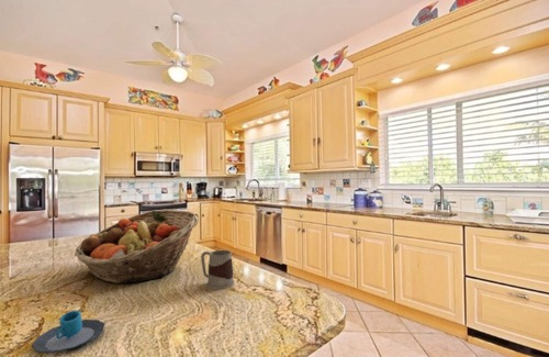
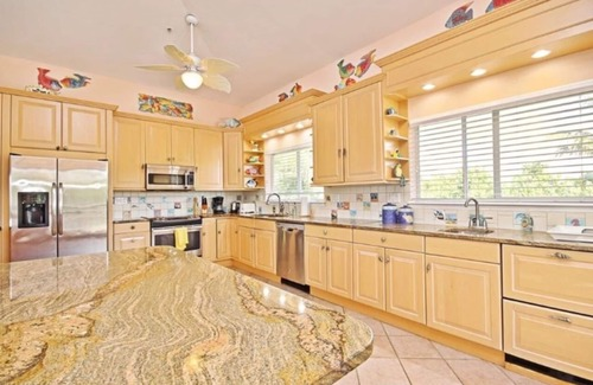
- mug (216, 268)
- mug (70, 325)
- fruit basket (141, 241)
